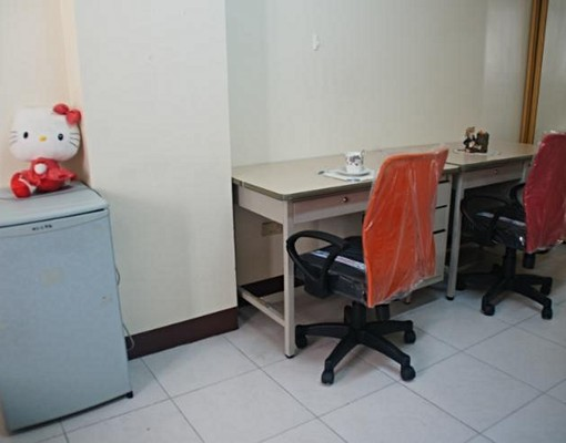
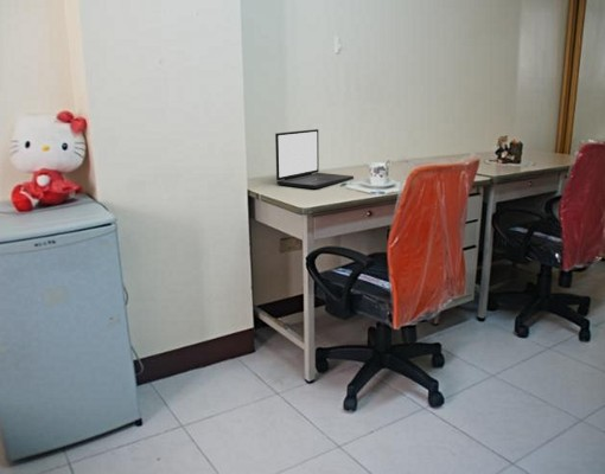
+ laptop (316, 156)
